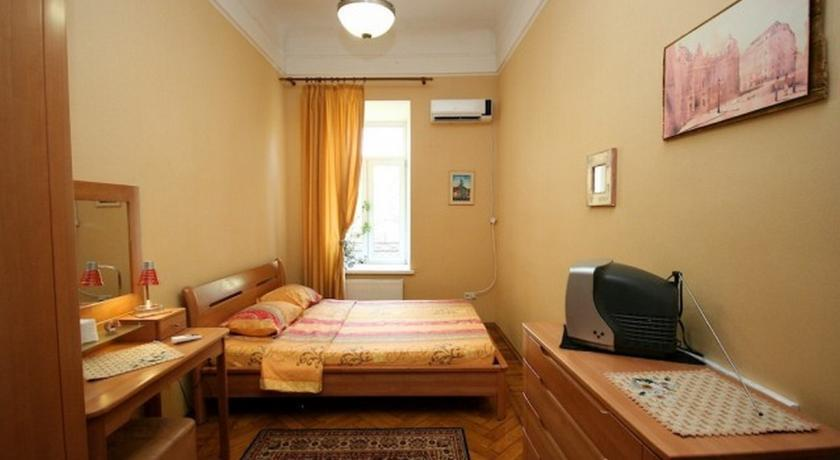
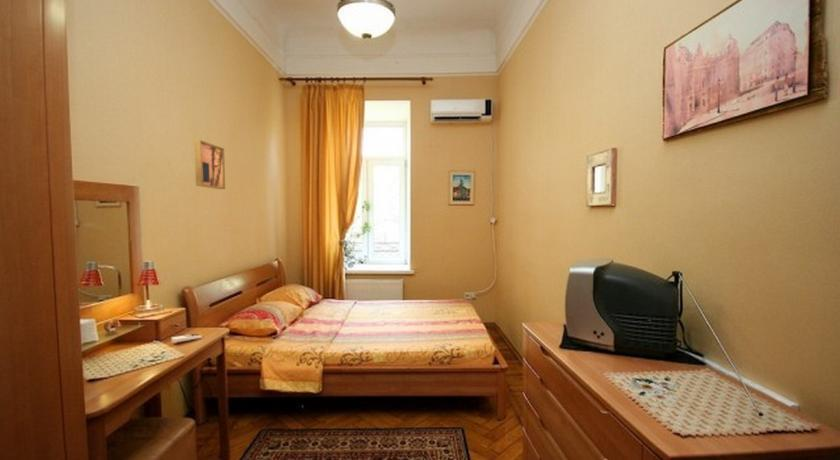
+ wall art (210, 166)
